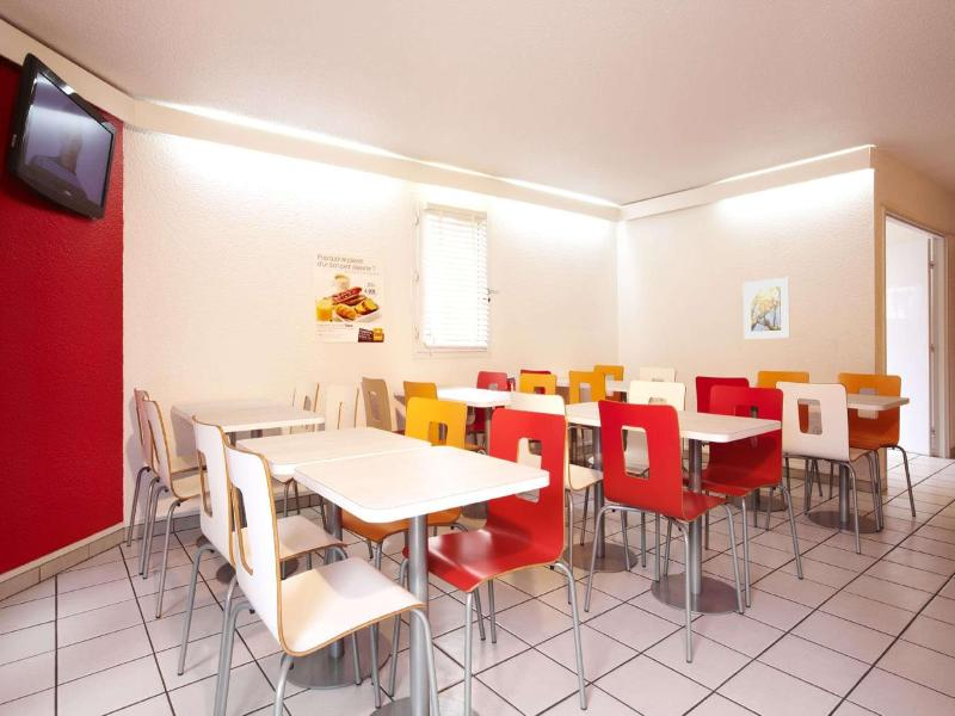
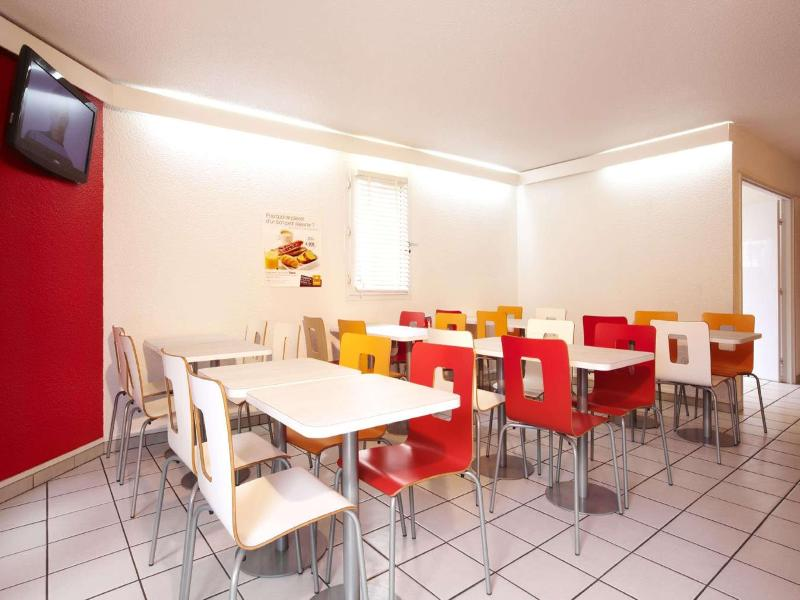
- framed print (765, 309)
